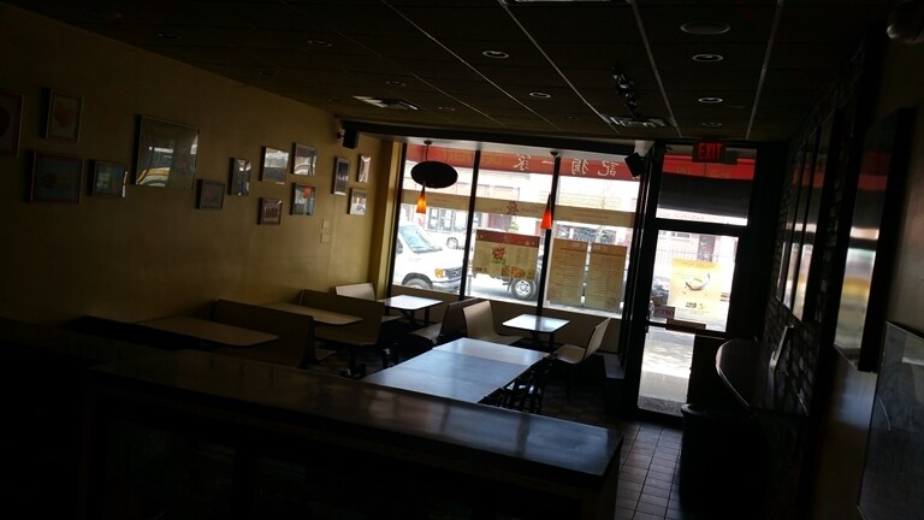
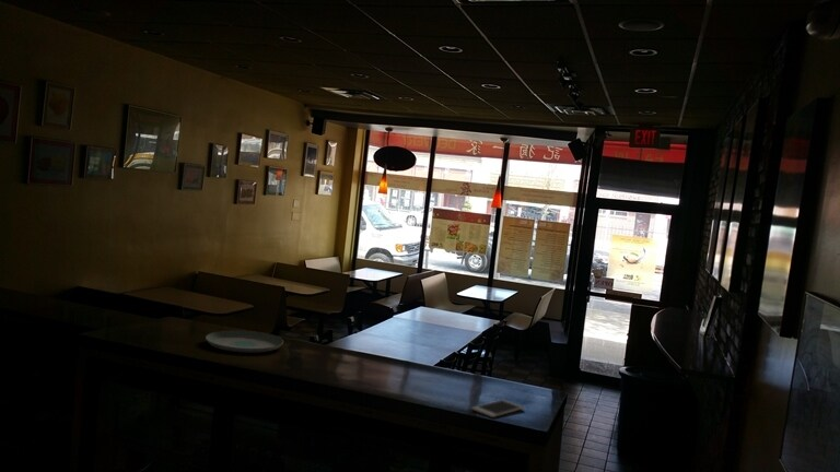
+ plate (244, 341)
+ cell phone (498, 408)
